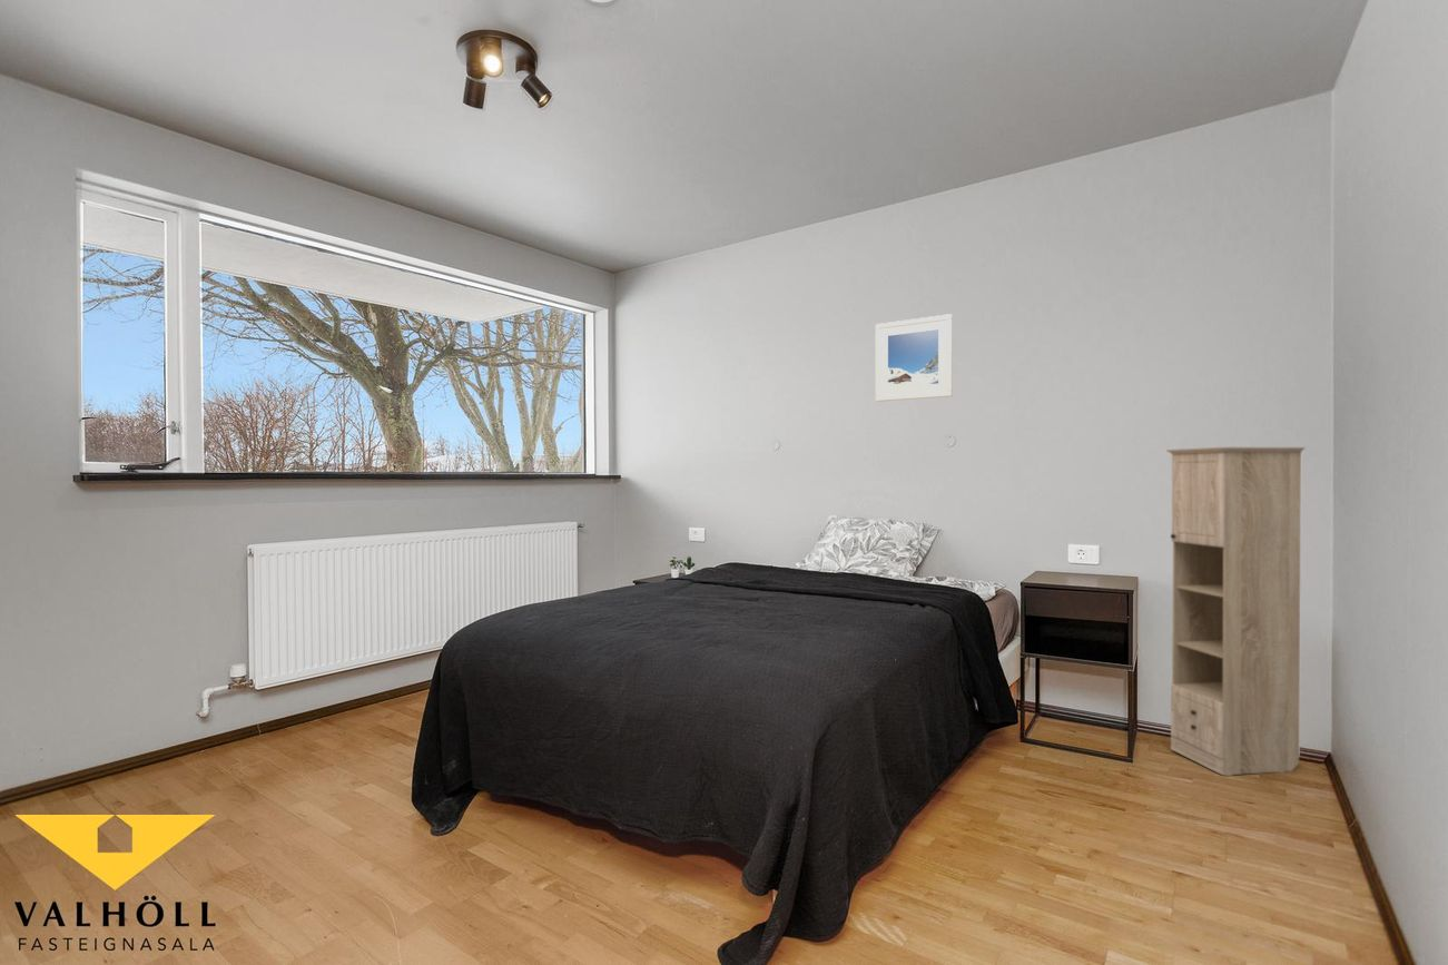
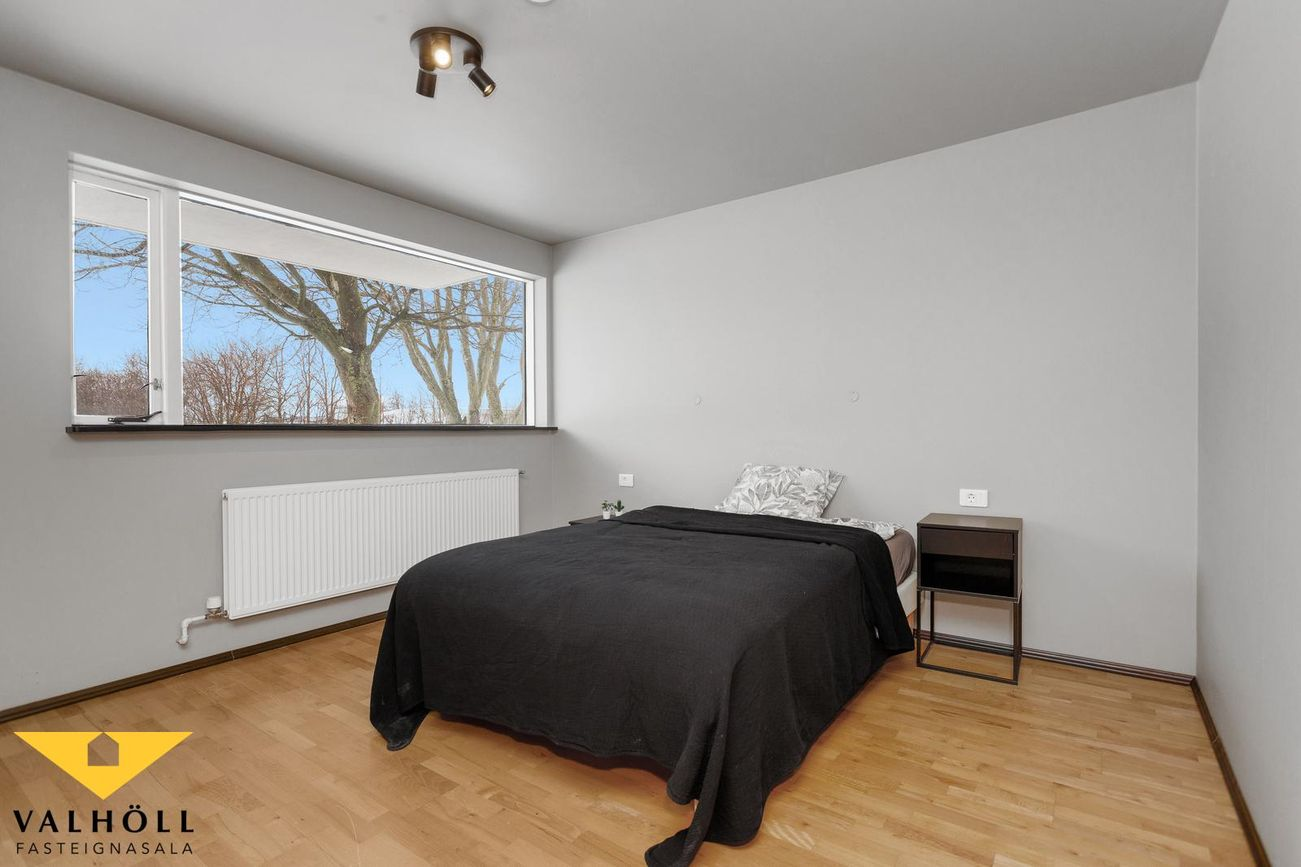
- storage cabinet (1231, 604)
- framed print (913, 358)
